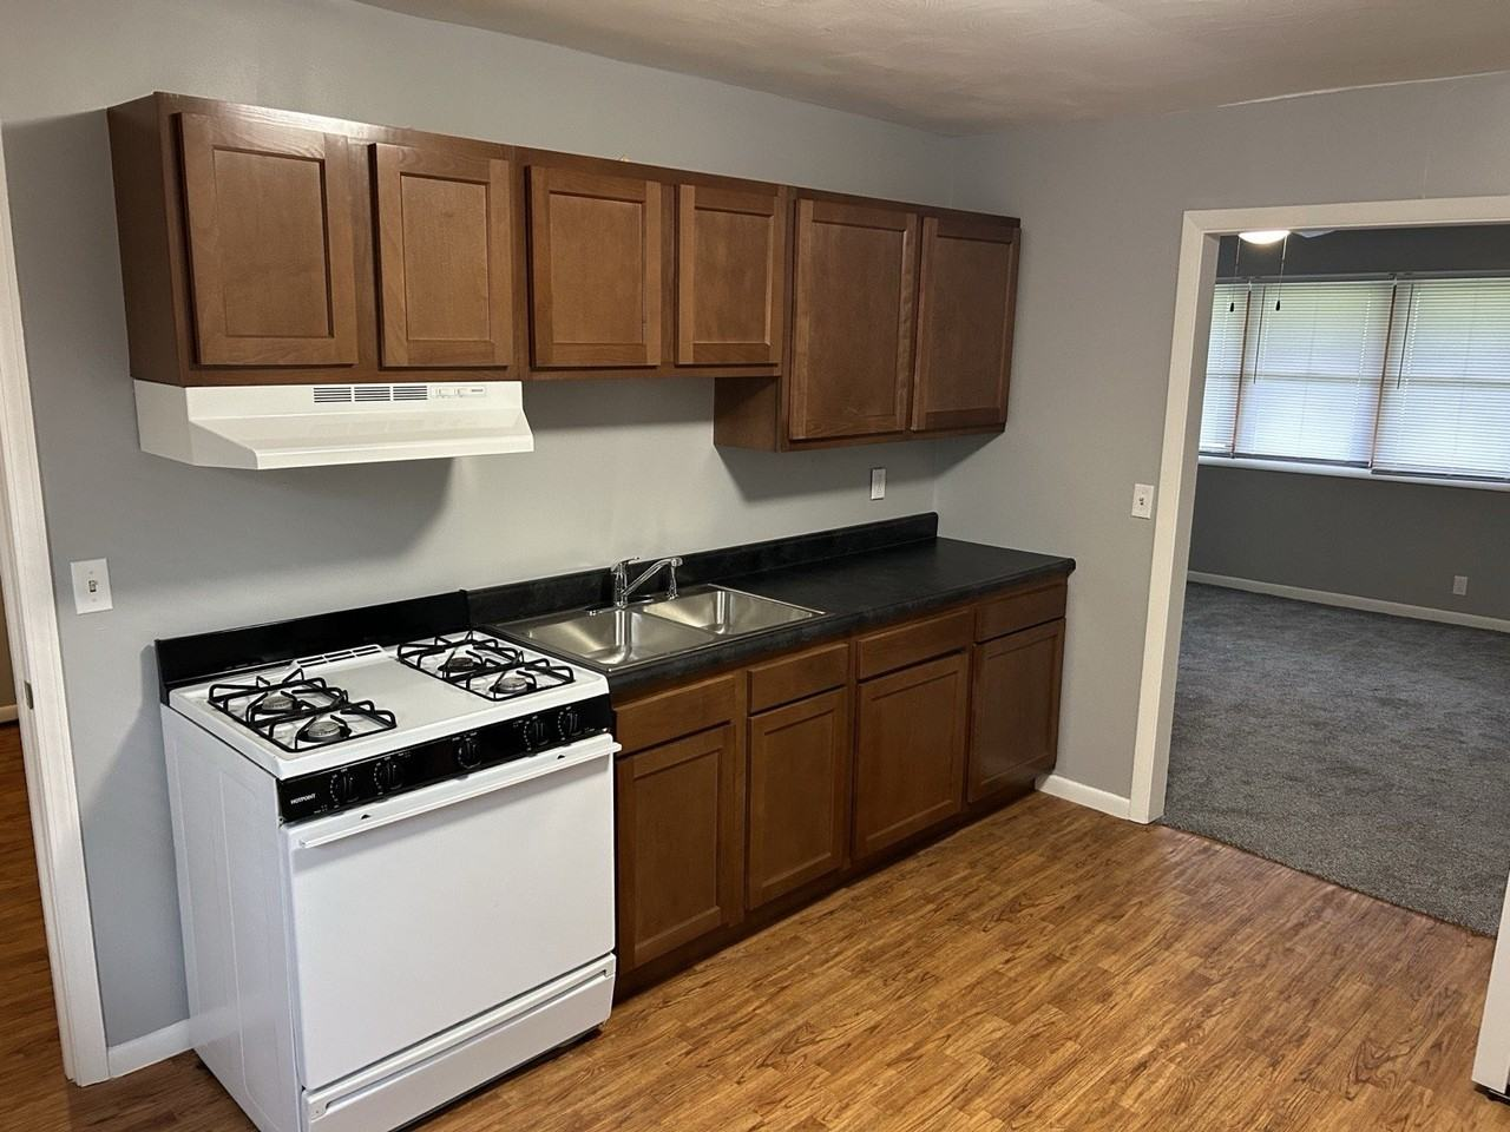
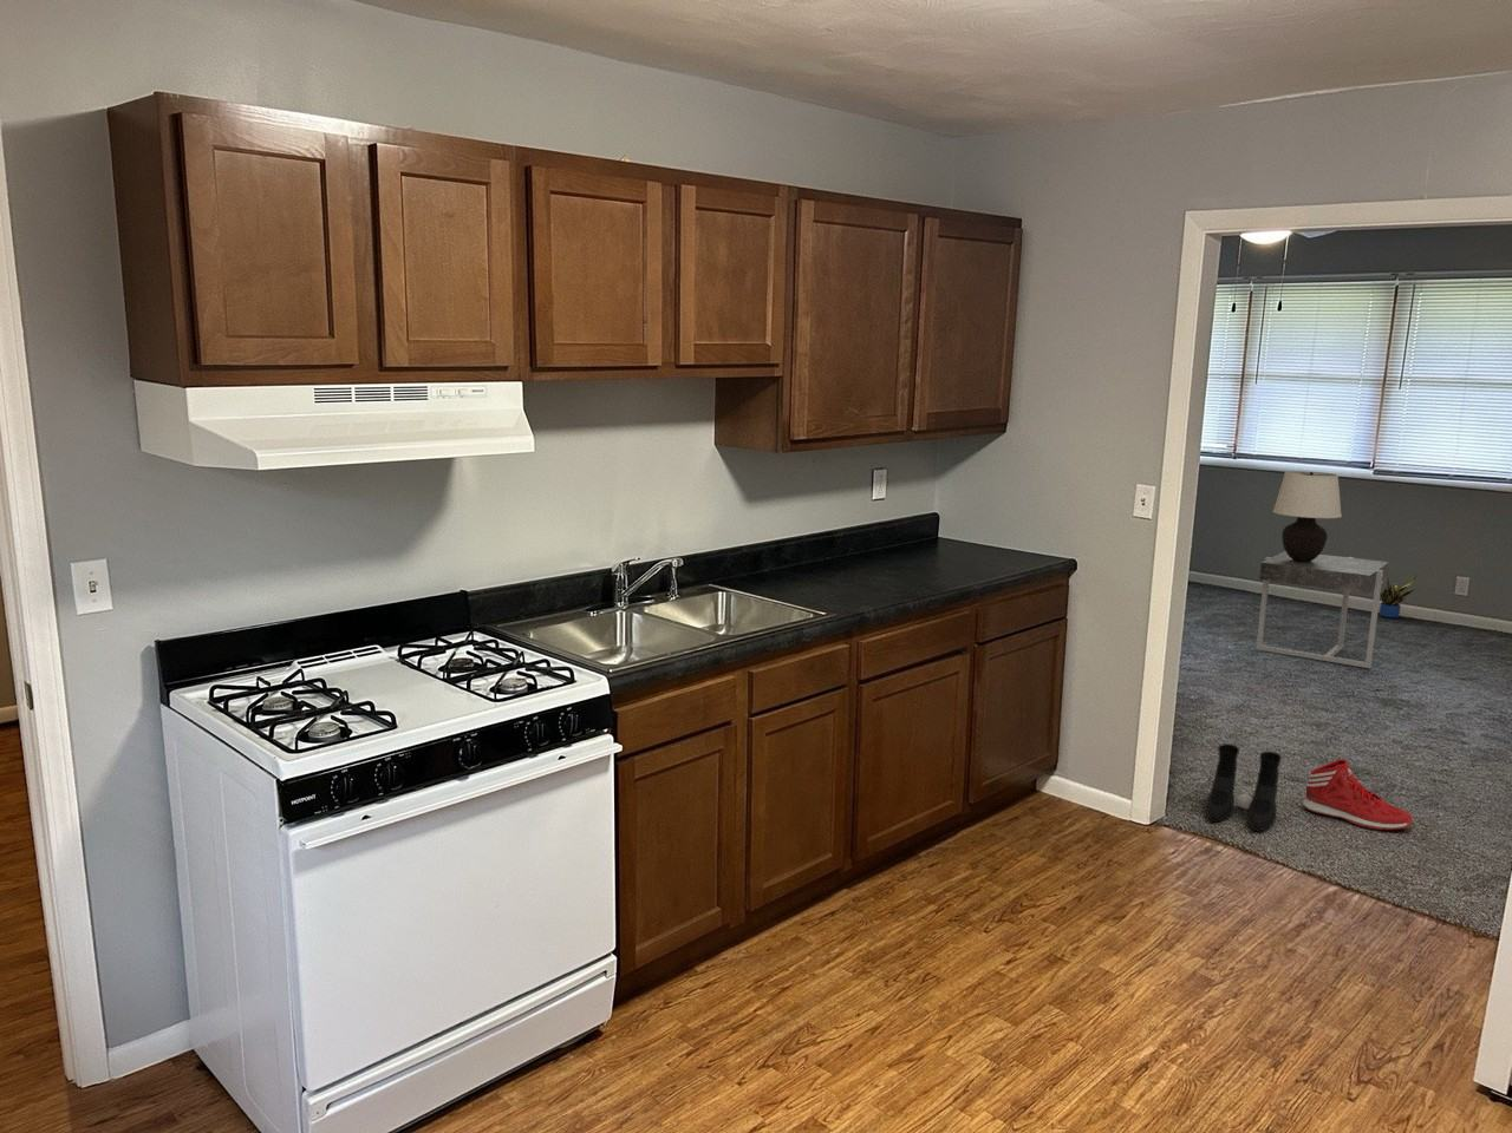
+ potted plant (1398, 594)
+ boots (1235, 780)
+ table lamp (1306, 515)
+ sneaker (1358, 791)
+ side table (1341, 613)
